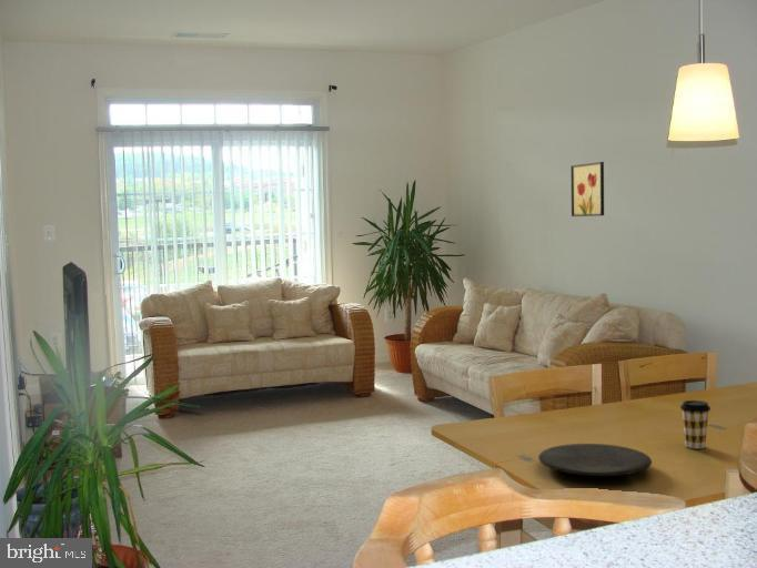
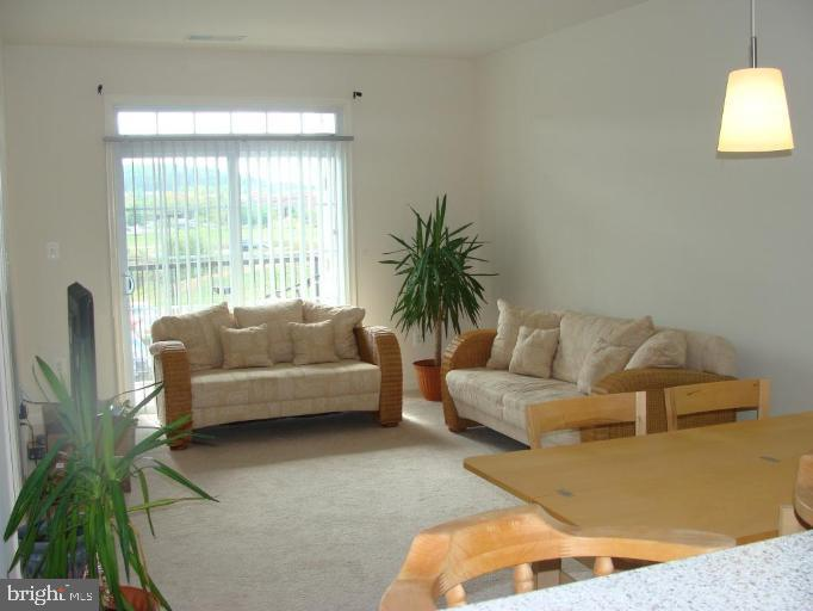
- wall art (587, 190)
- plate (594, 463)
- coffee cup (695, 424)
